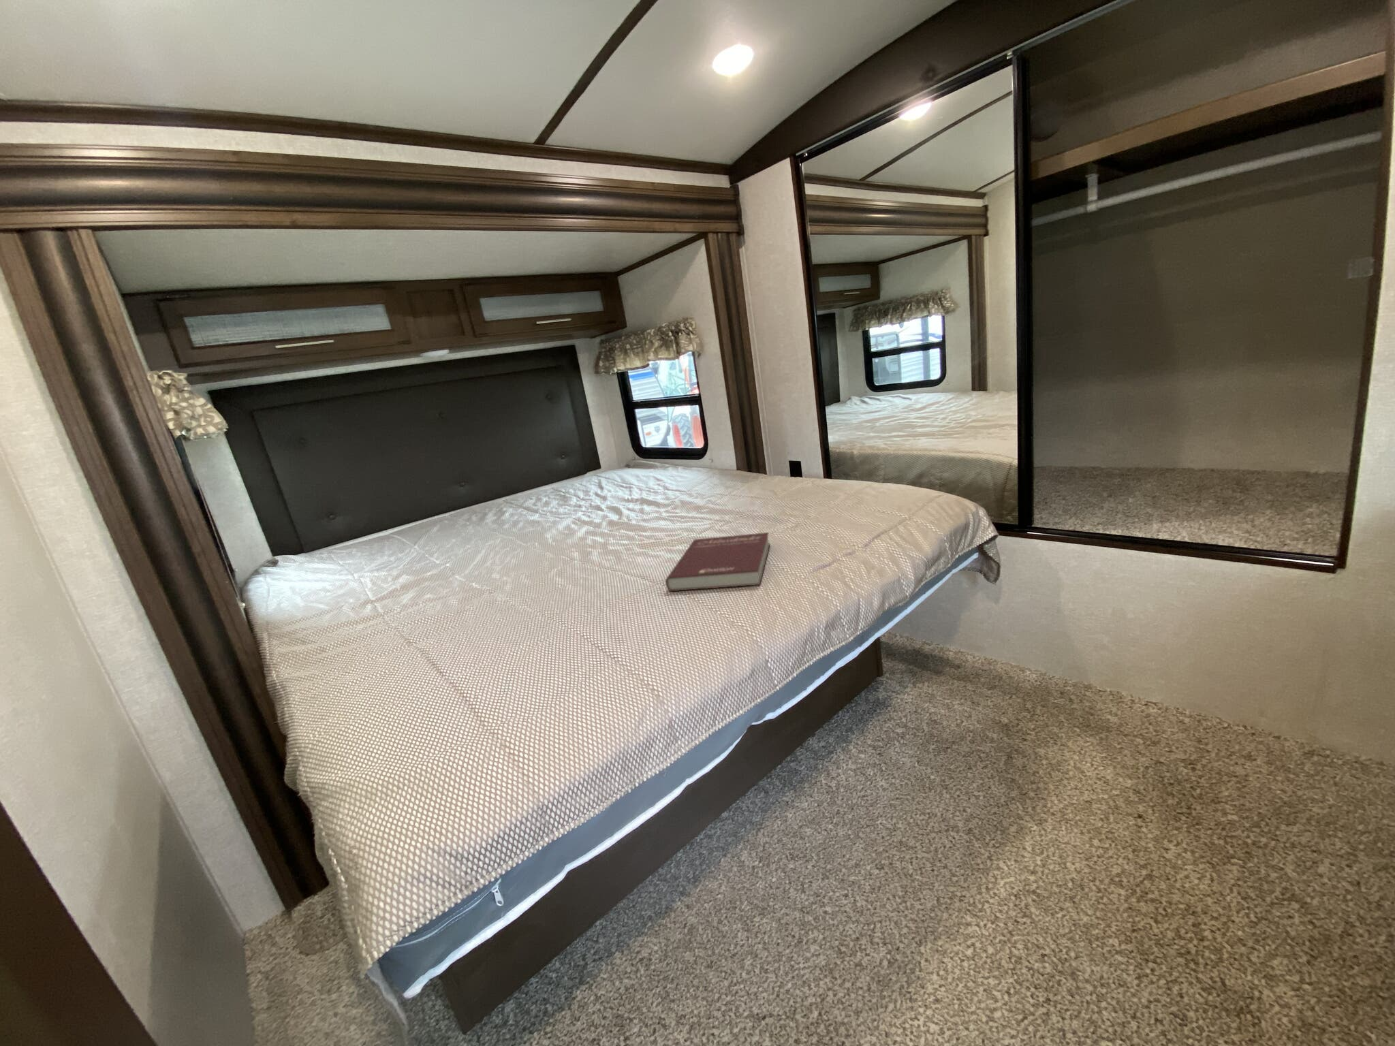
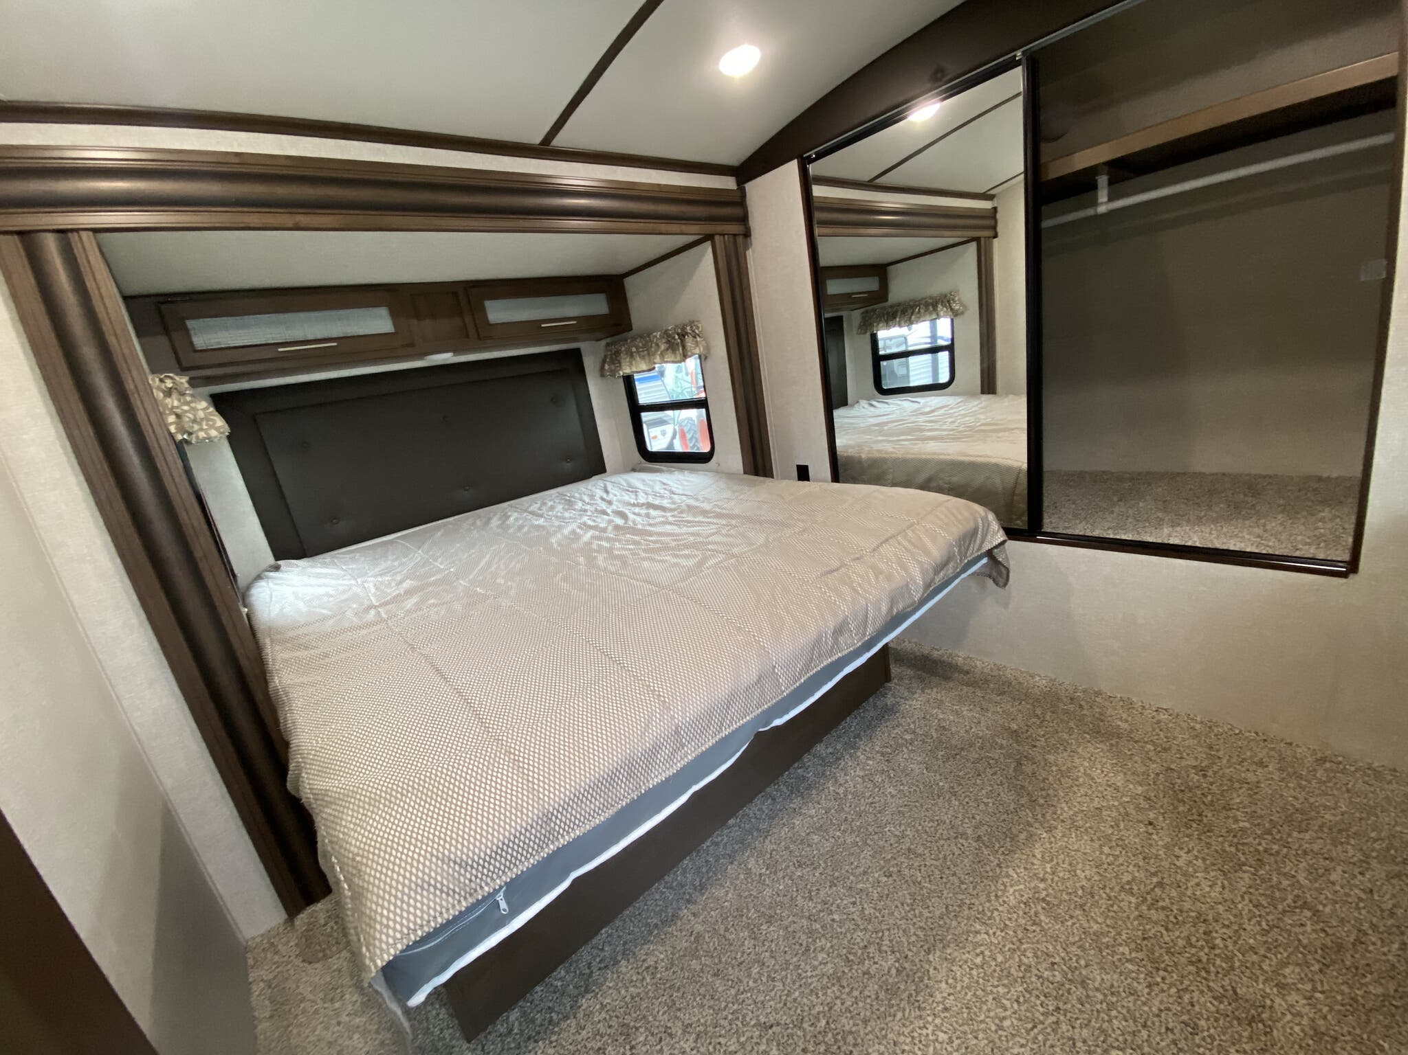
- book (722, 559)
